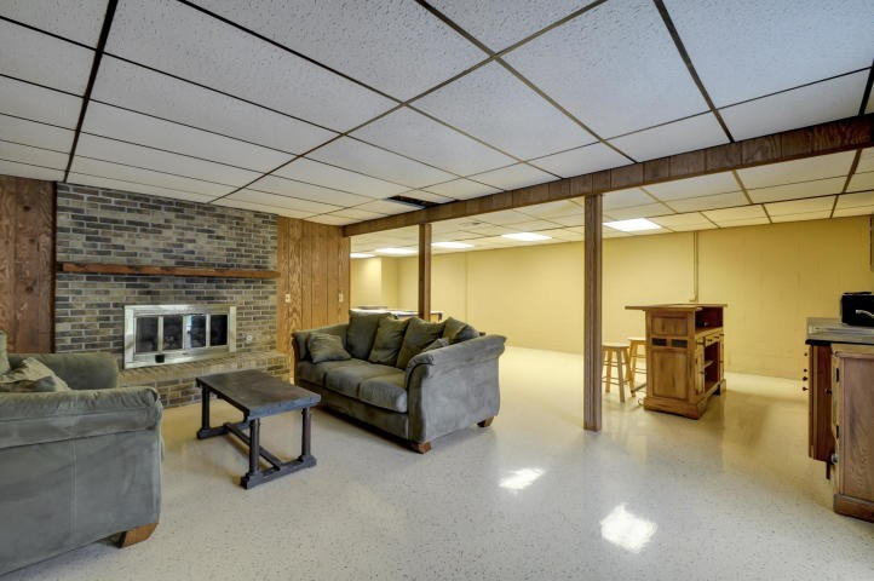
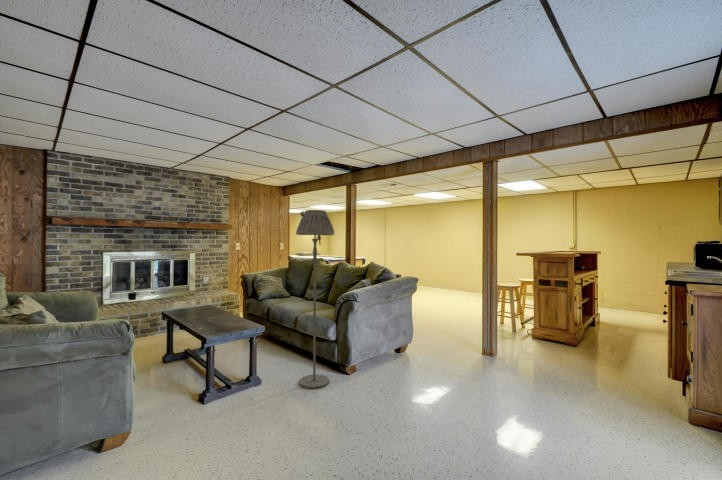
+ floor lamp (314, 296)
